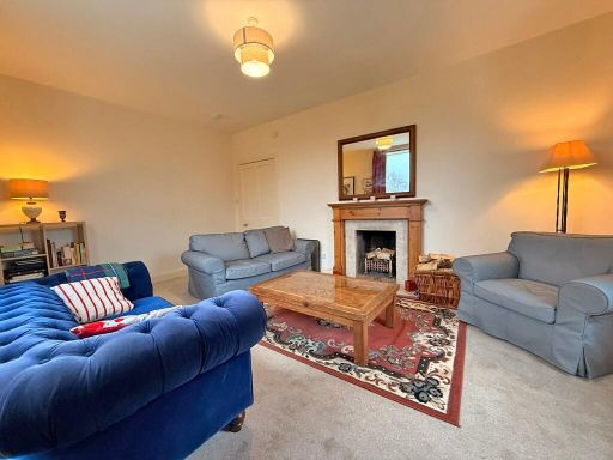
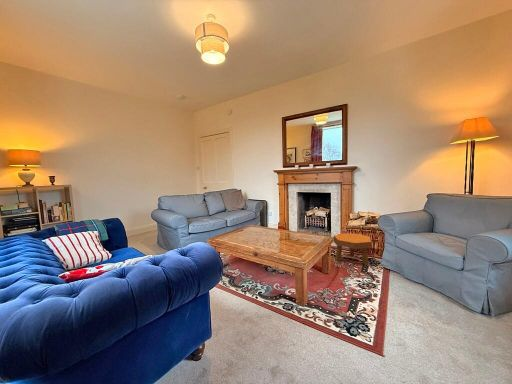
+ footstool (353, 248)
